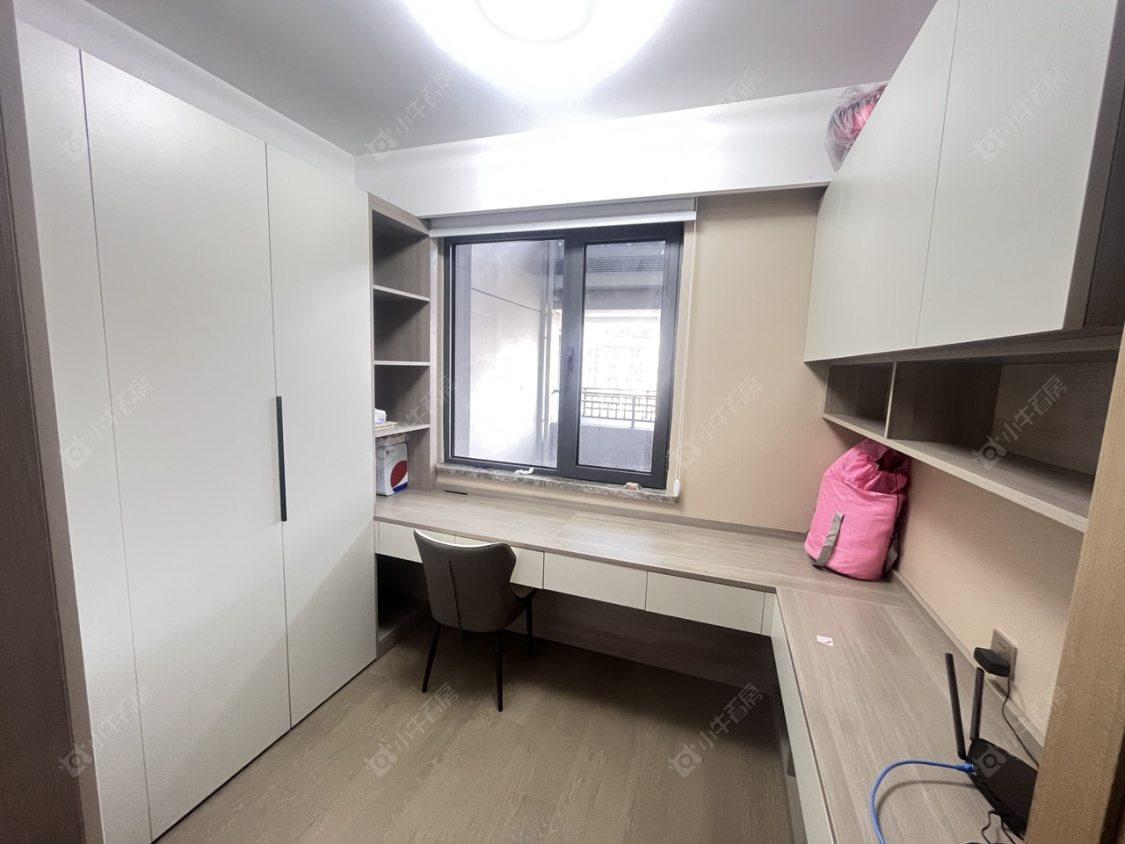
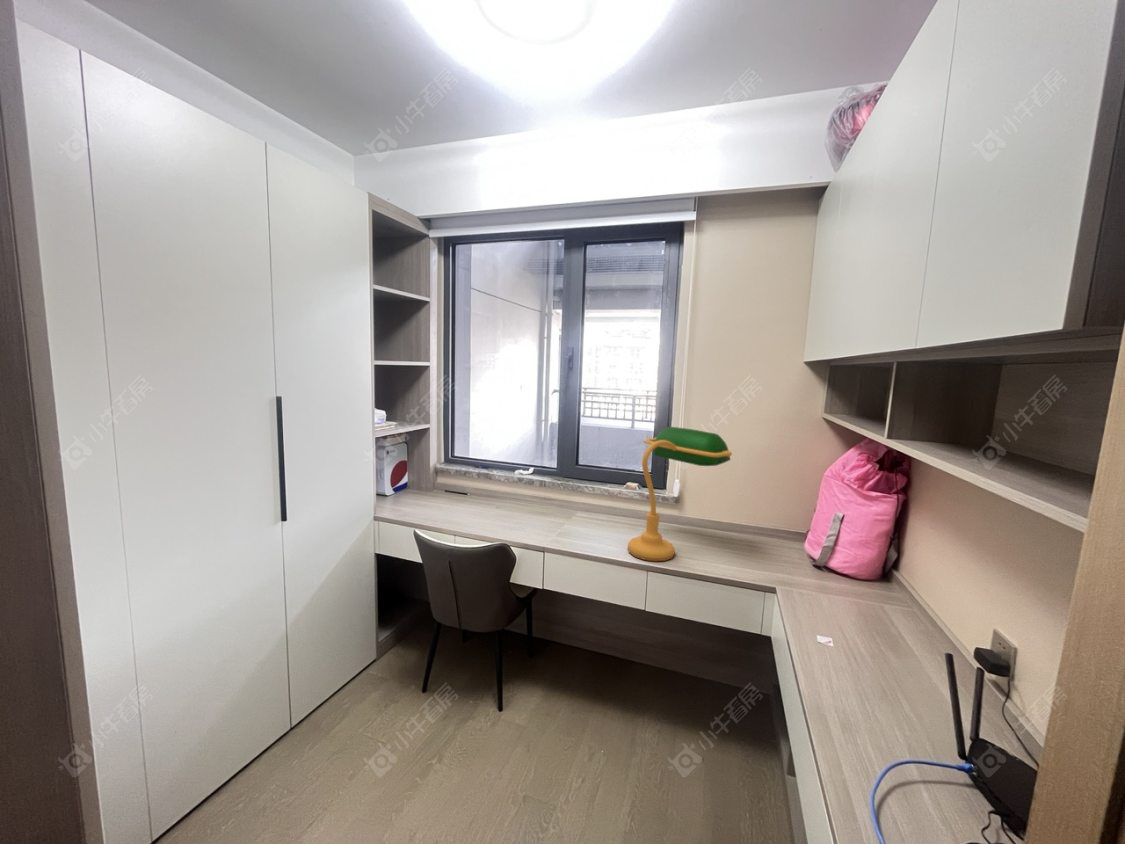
+ desk lamp (654, 494)
